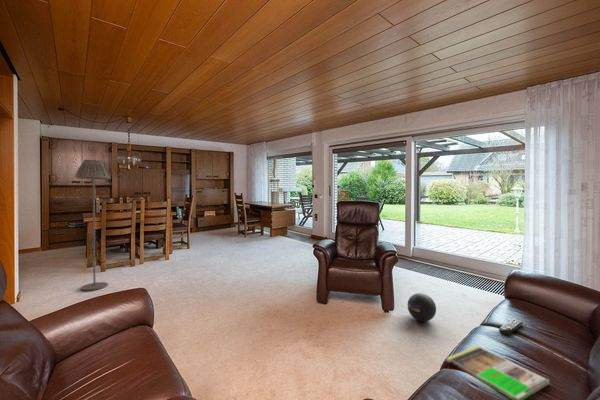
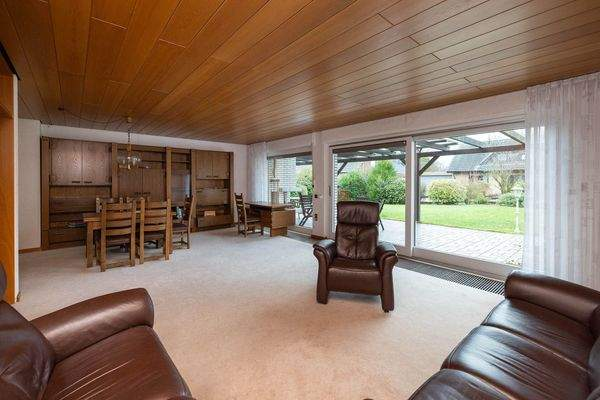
- floor lamp (93, 223)
- ball (421, 307)
- magazine (494, 369)
- remote control (511, 326)
